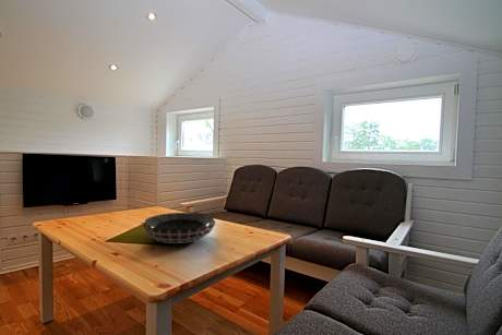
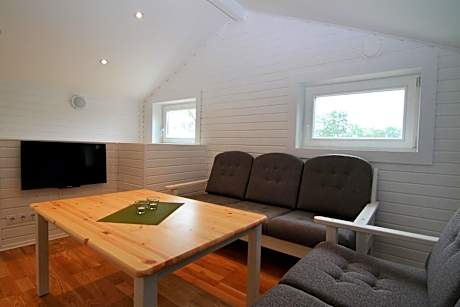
- decorative bowl (179, 229)
